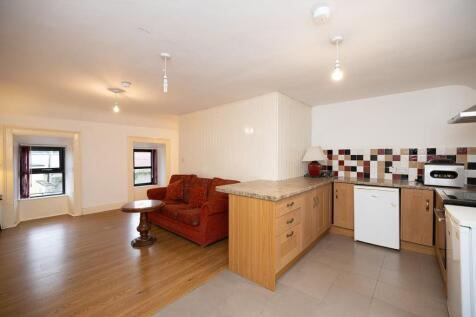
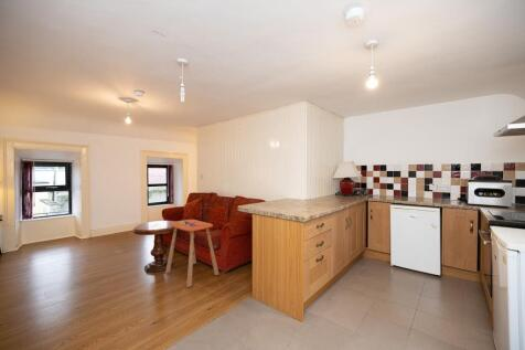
+ side table (191, 248)
